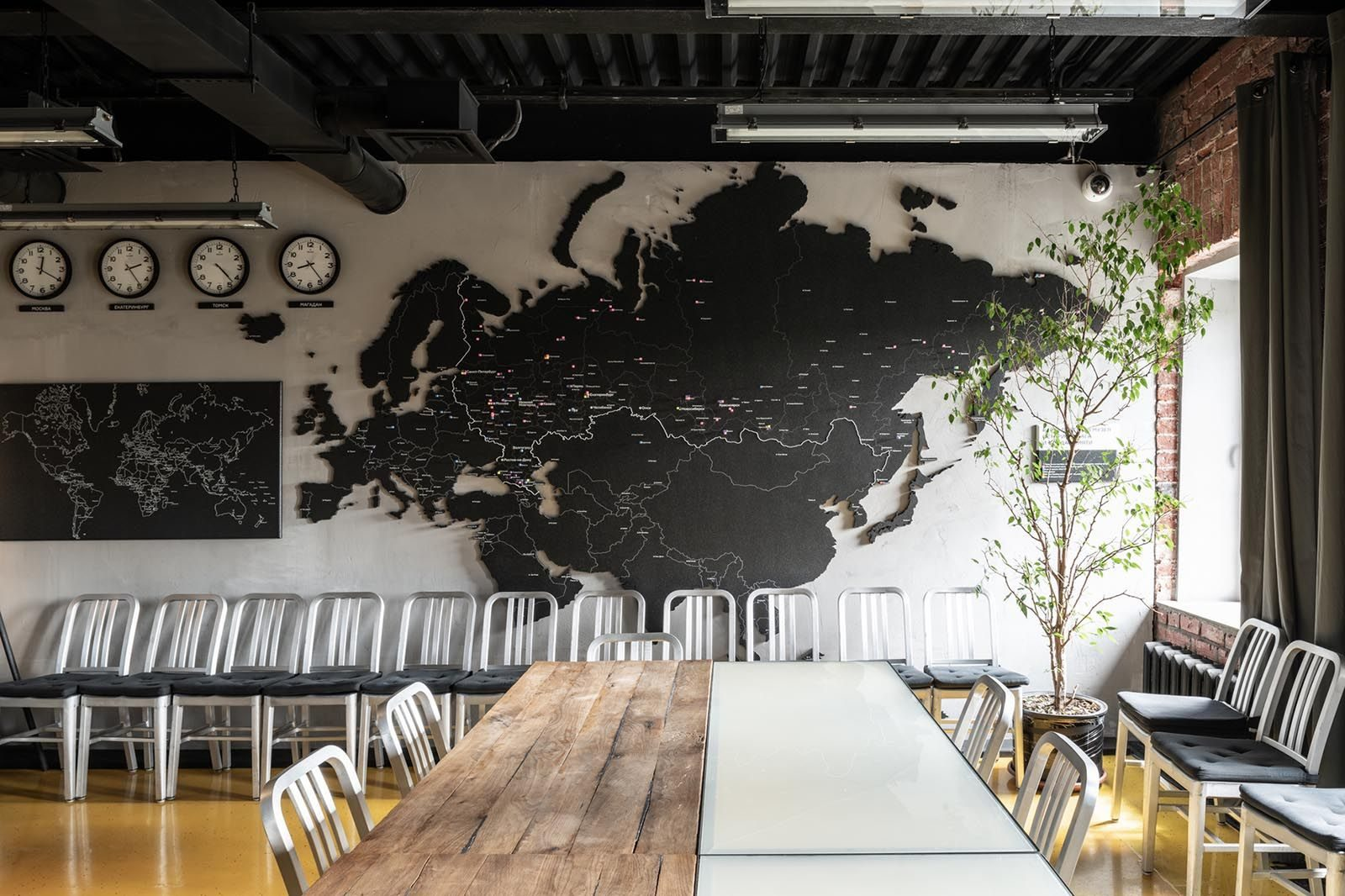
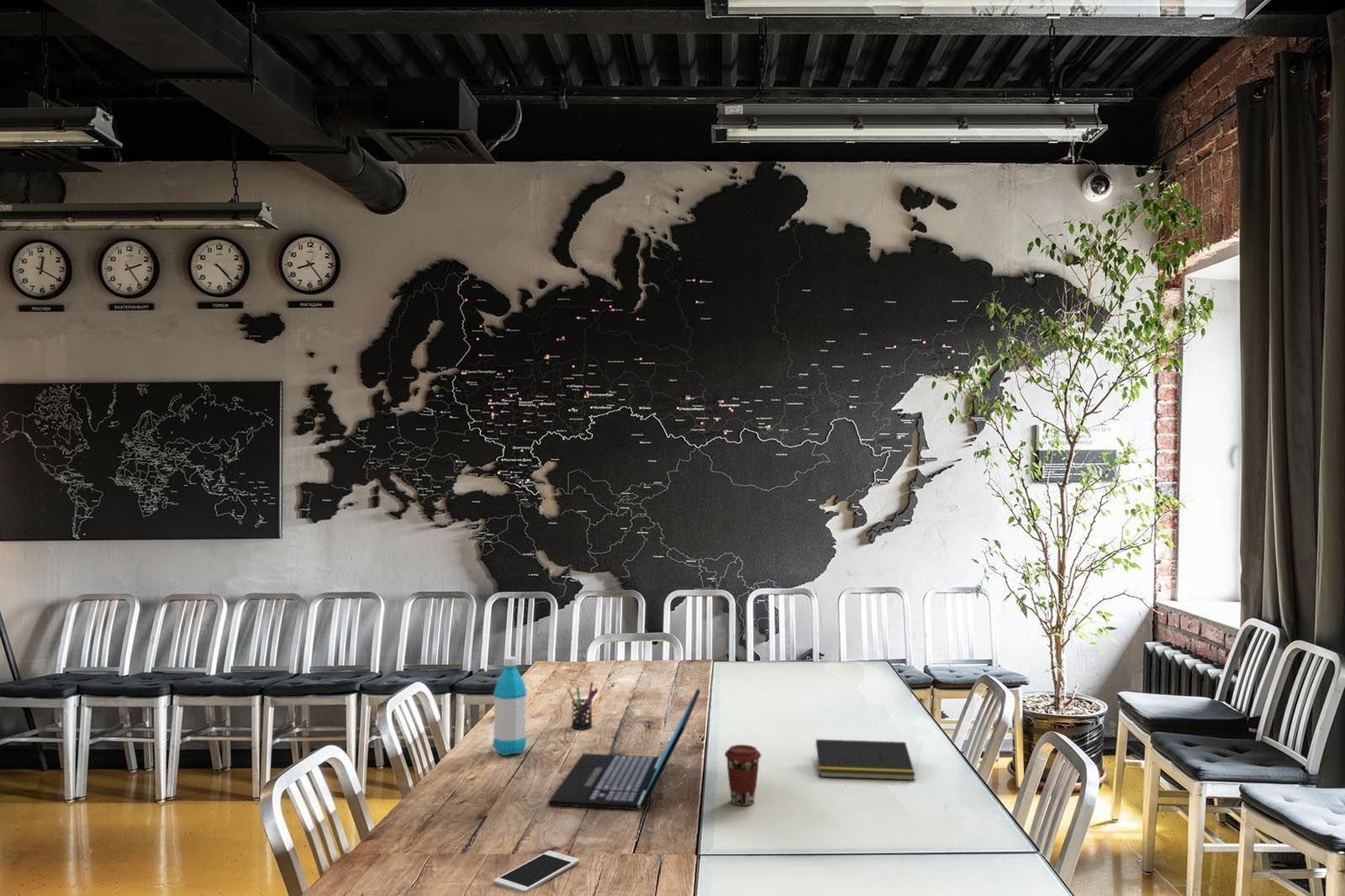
+ notepad (863, 758)
+ pen holder (582, 704)
+ cell phone (537, 871)
+ laptop (629, 756)
+ coffee cup (742, 775)
+ water bottle (509, 704)
